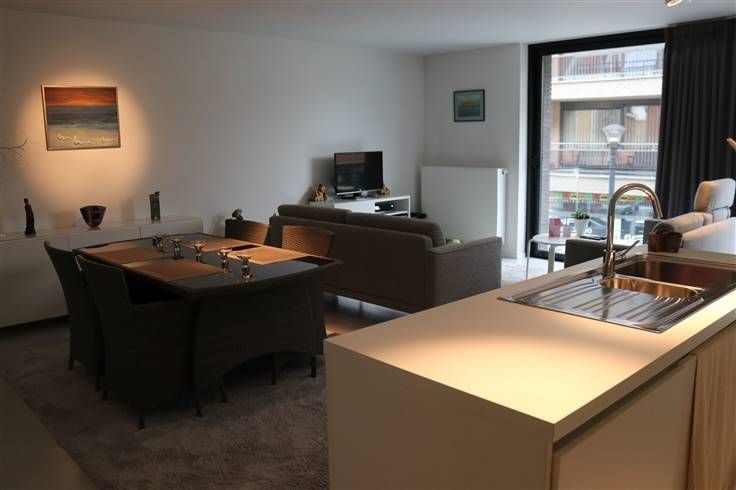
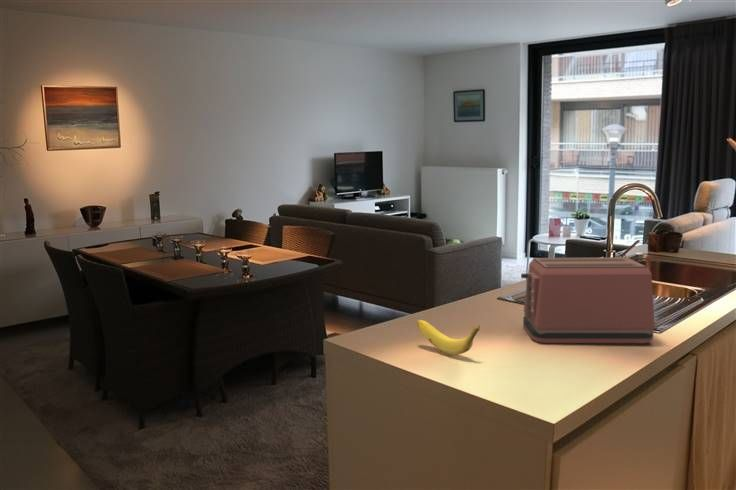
+ toaster (582, 298)
+ banana (446, 336)
